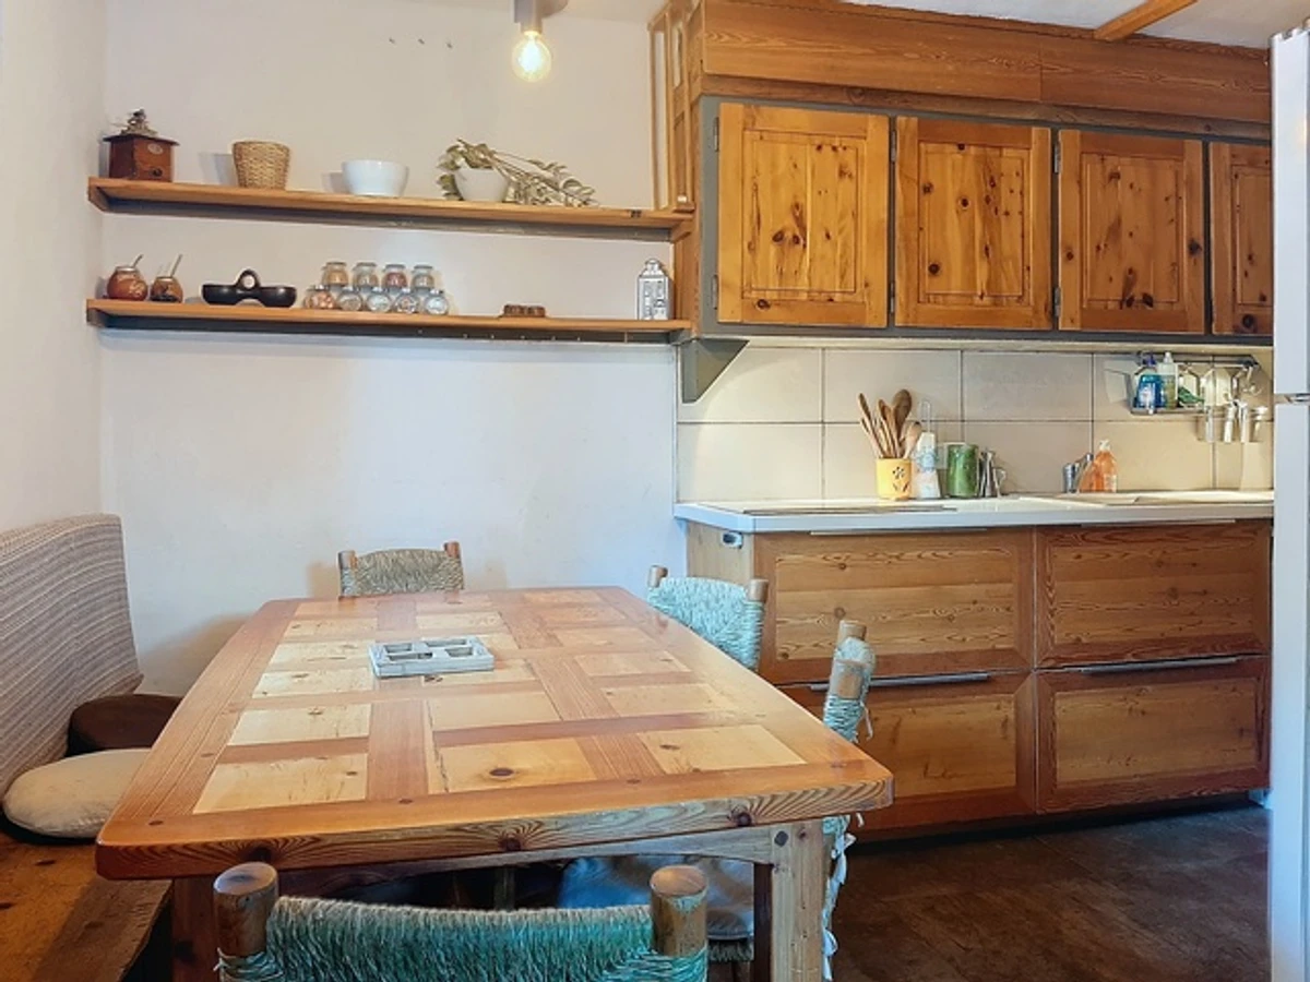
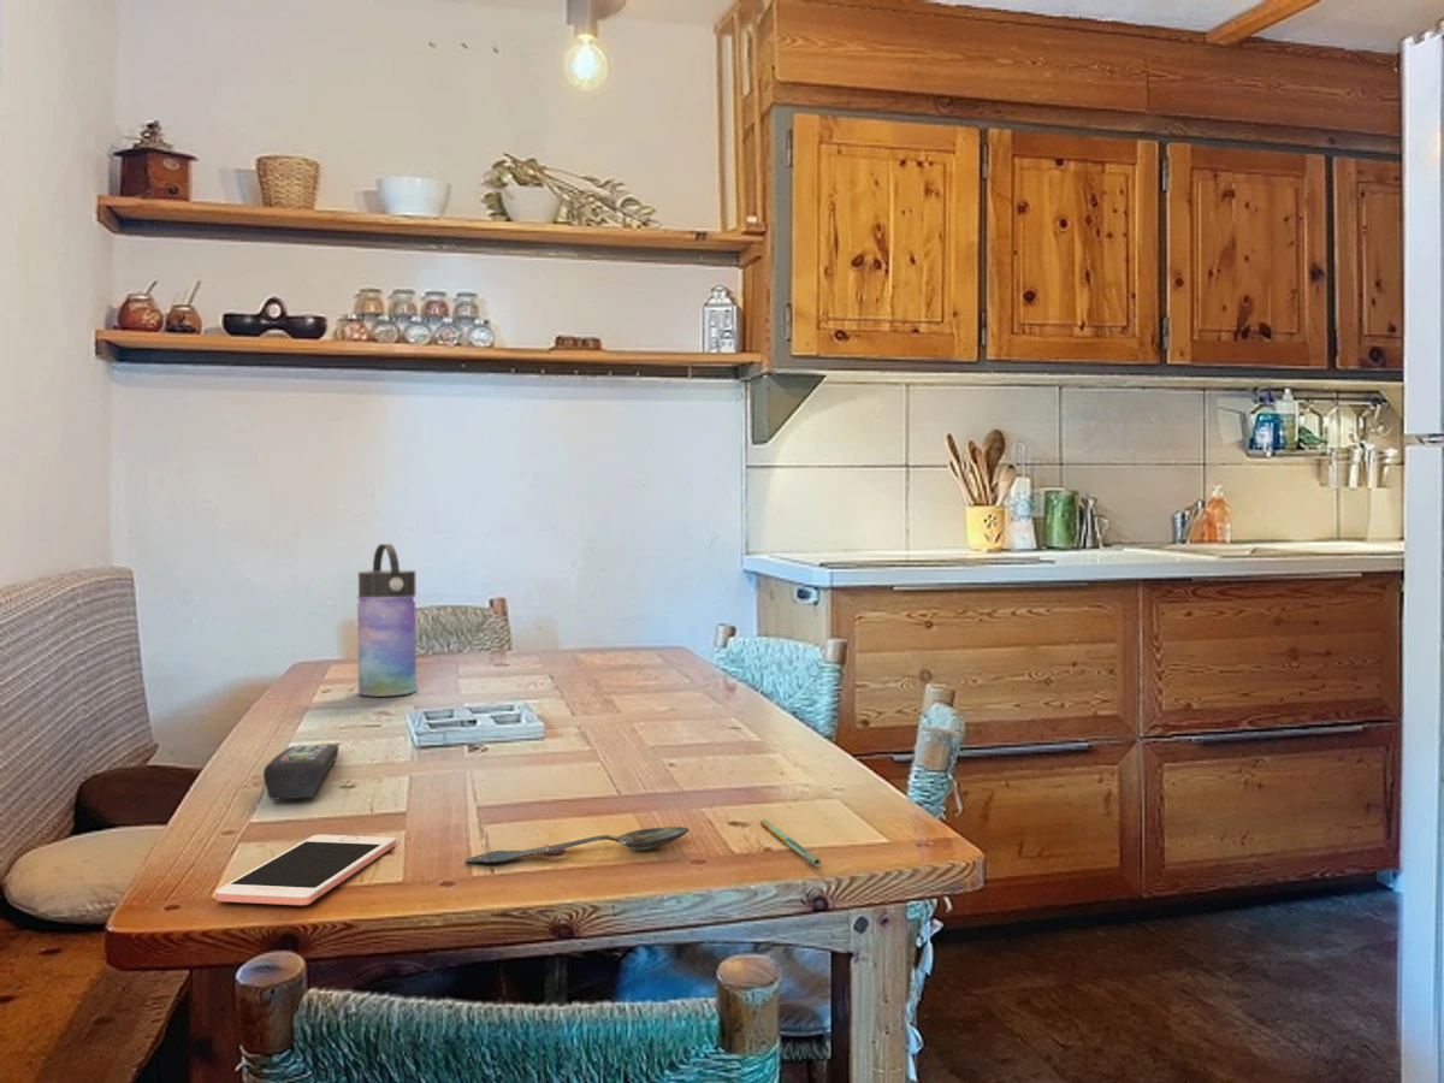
+ cell phone (312, 866)
+ remote control (303, 764)
+ spoon (579, 844)
+ water bottle (386, 617)
+ pen (788, 841)
